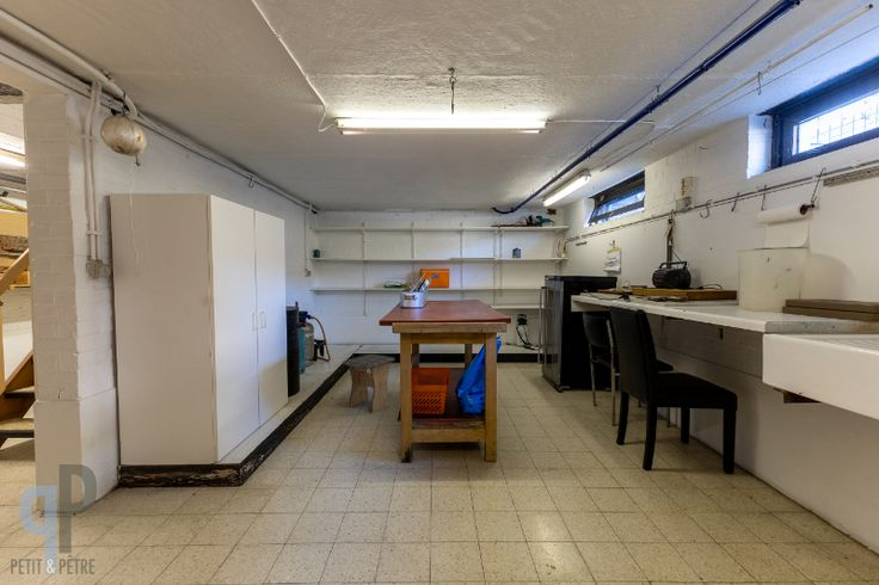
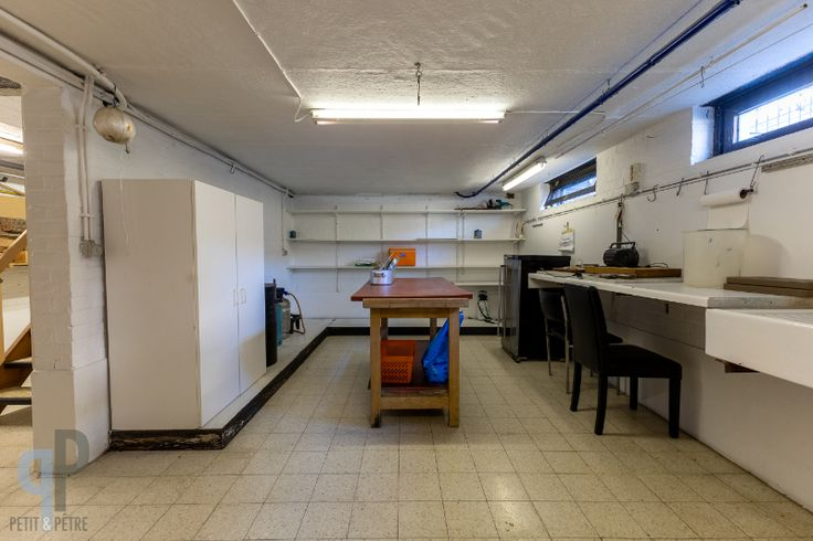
- stool (369, 382)
